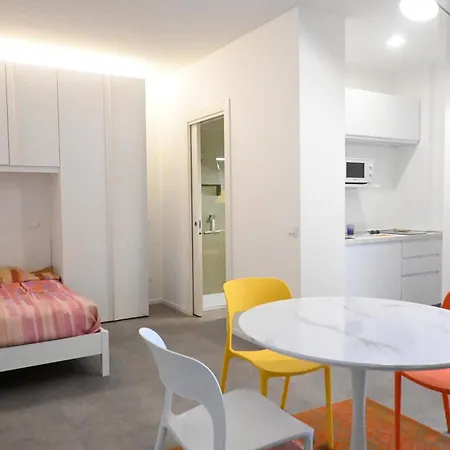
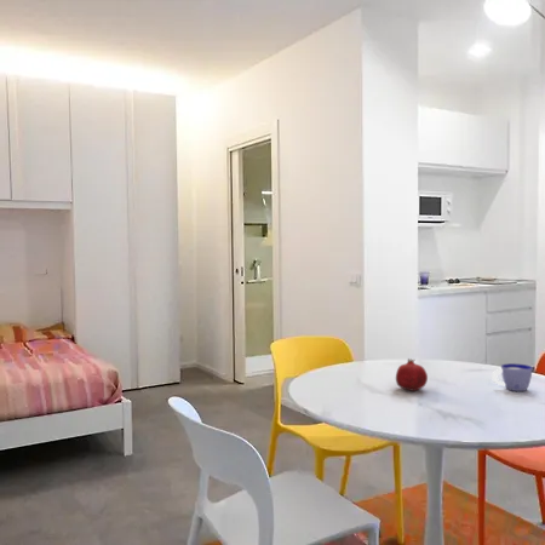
+ cup (511, 377)
+ fruit (411, 373)
